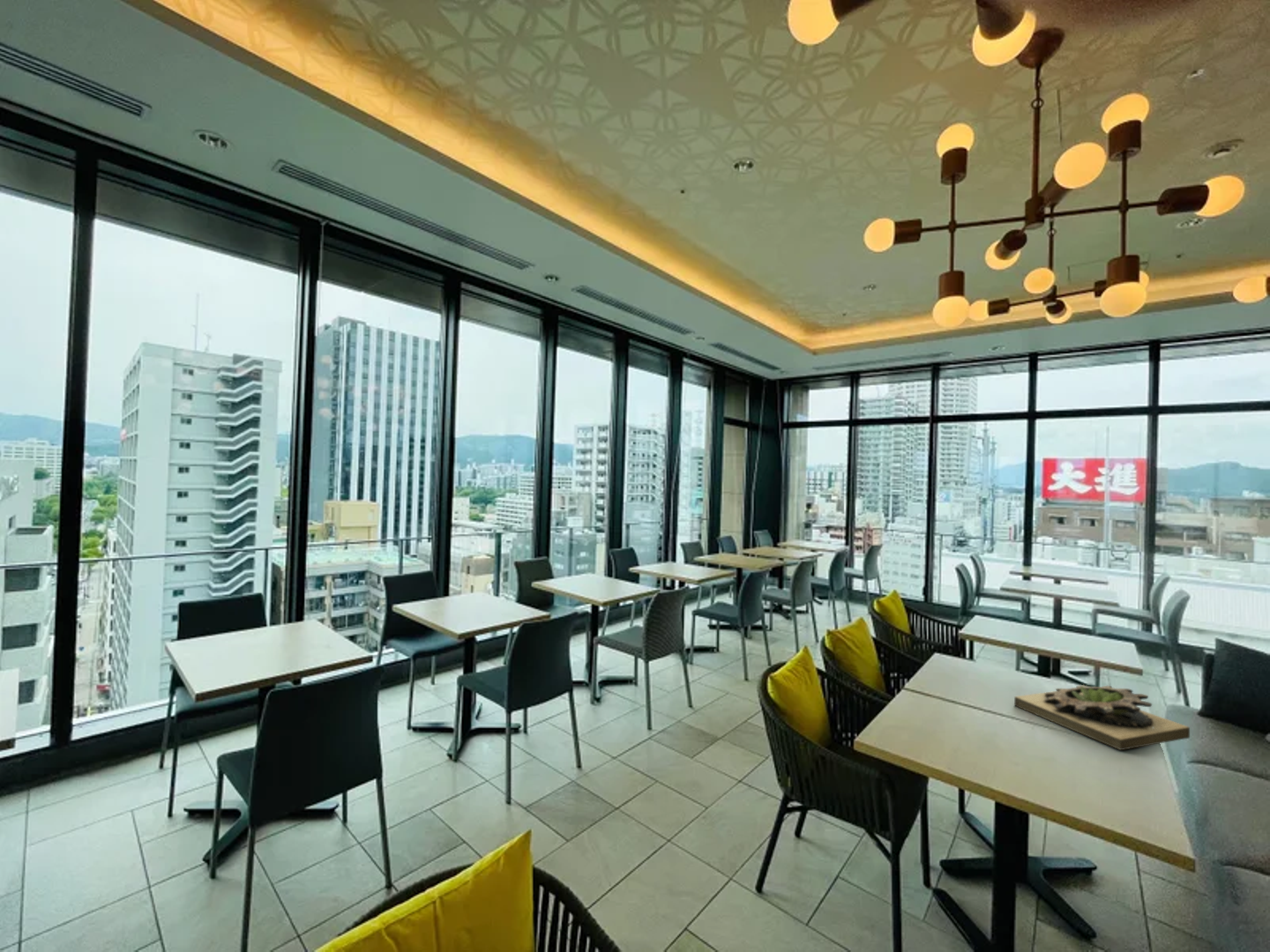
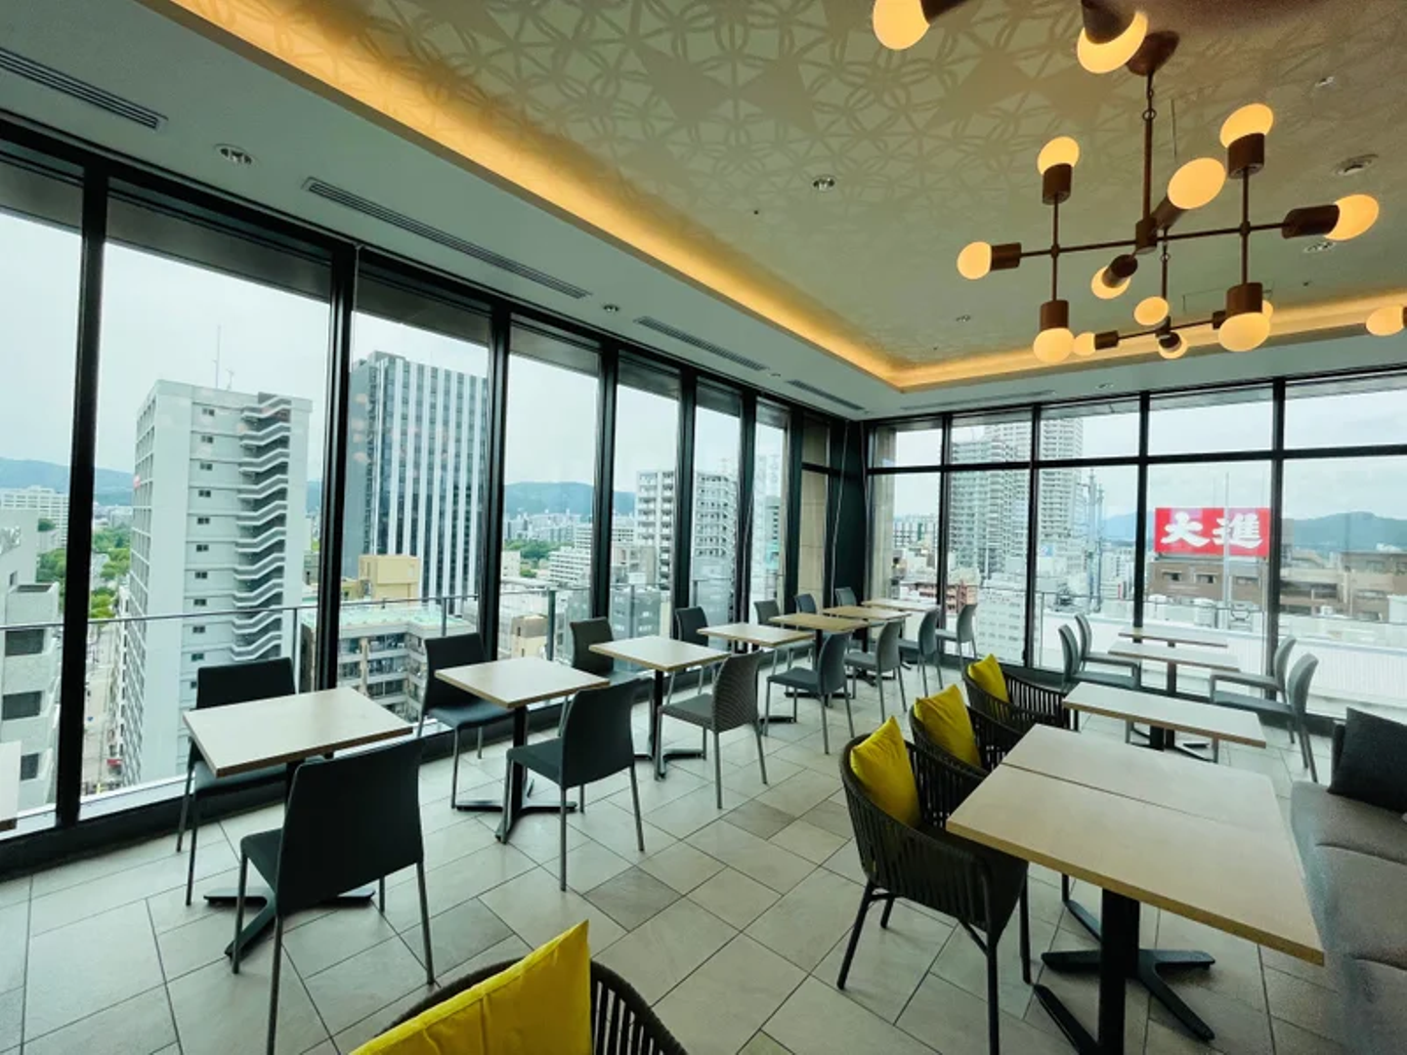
- succulent planter (1096, 703)
